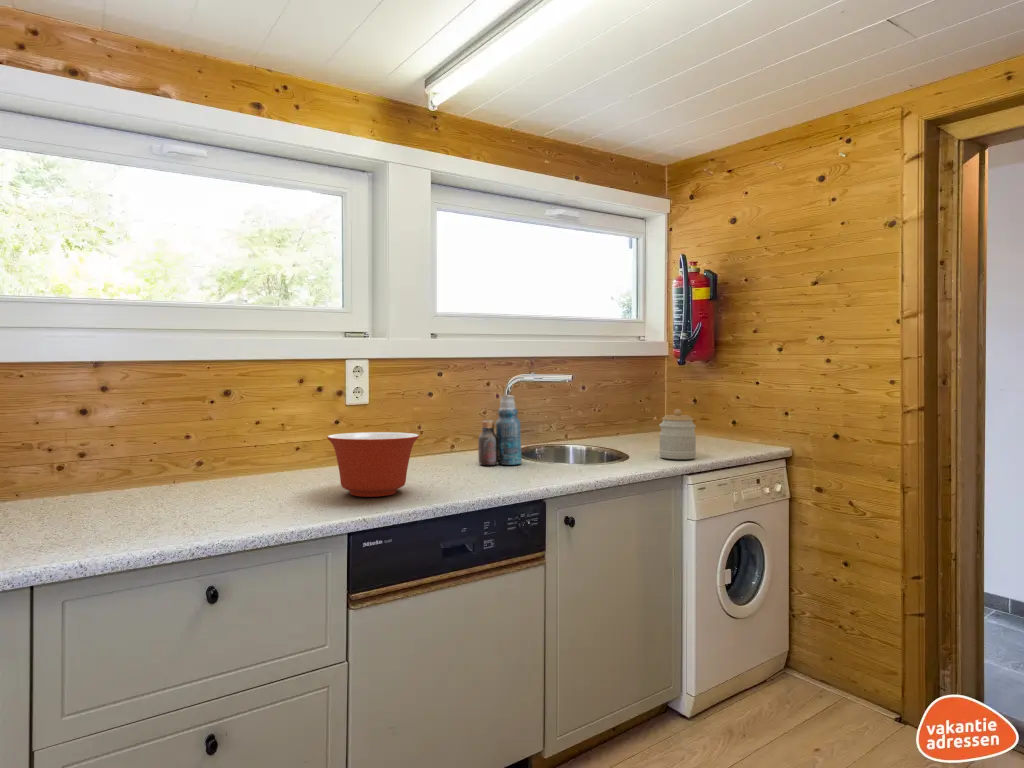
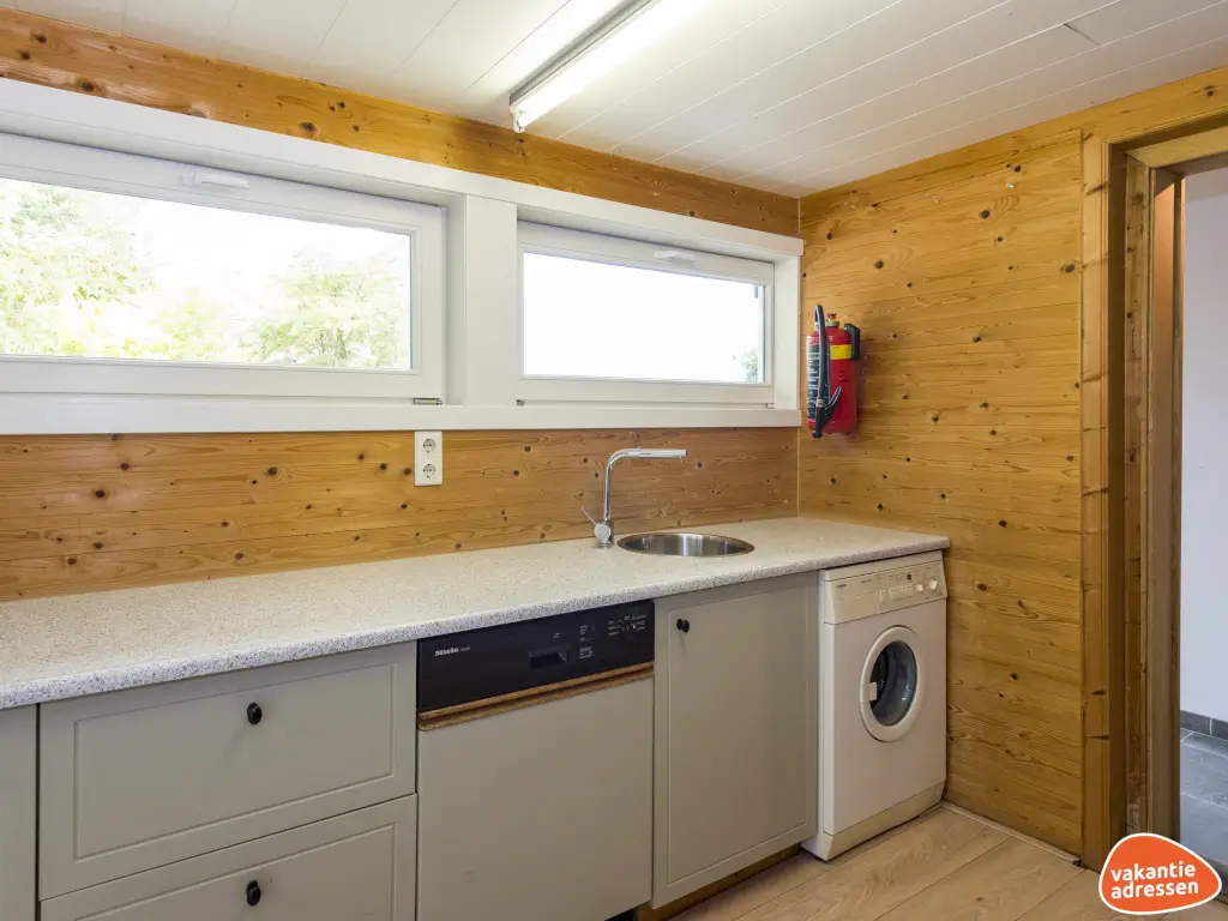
- mixing bowl (373, 464)
- jar (677, 433)
- bottle (500, 429)
